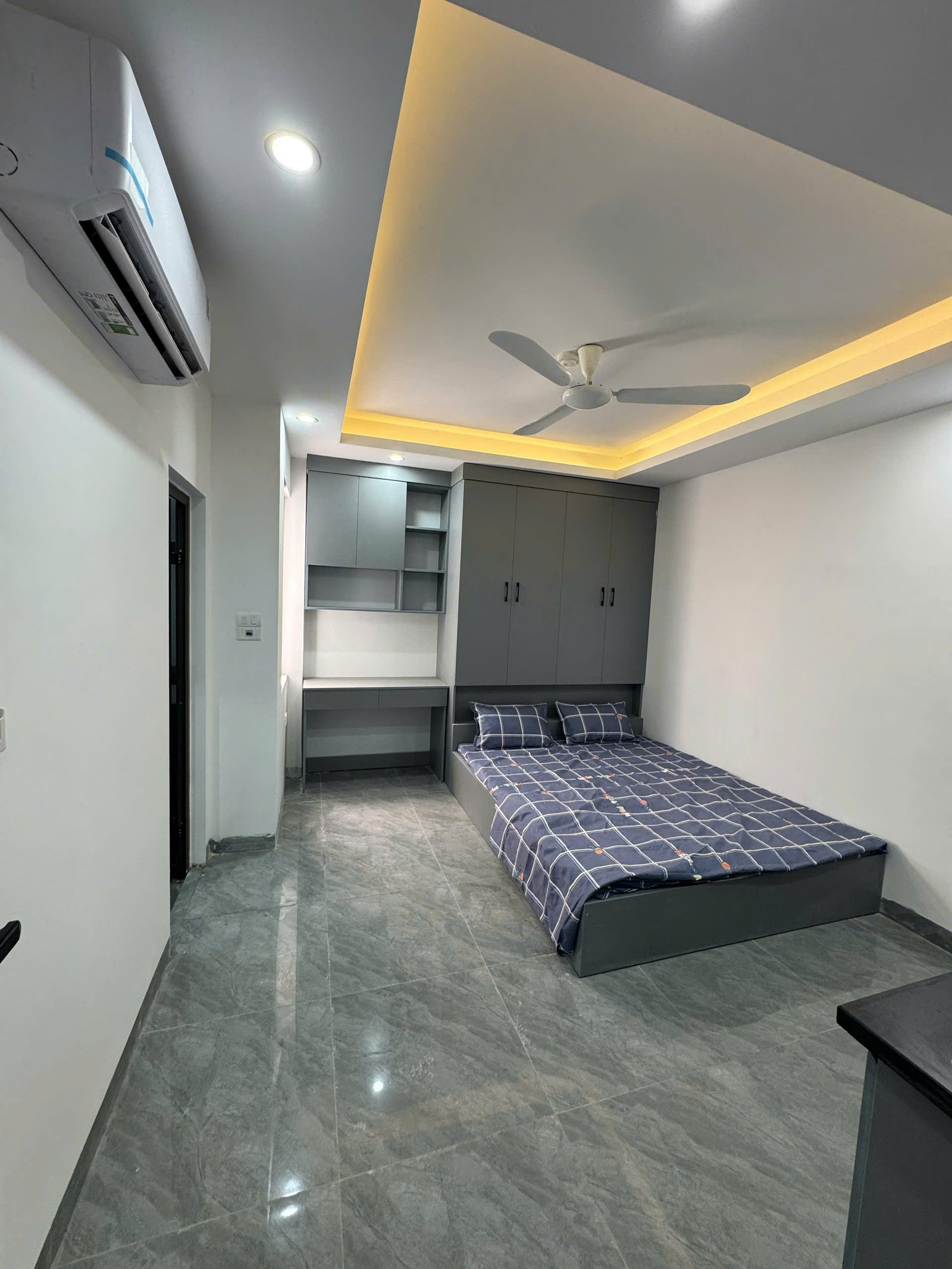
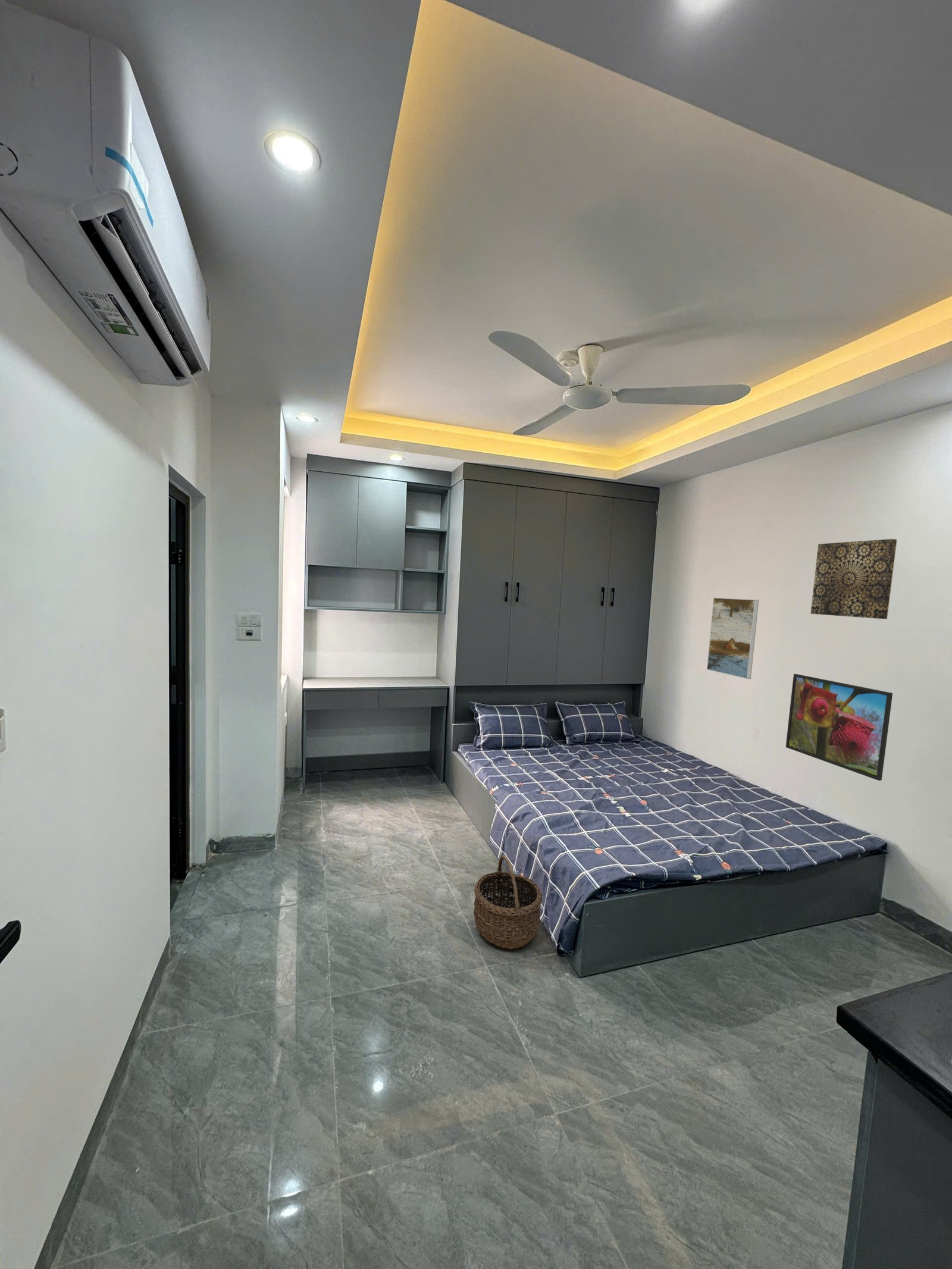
+ wicker basket (508, 895)
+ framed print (731, 637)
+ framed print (834, 722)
+ wall art (850, 579)
